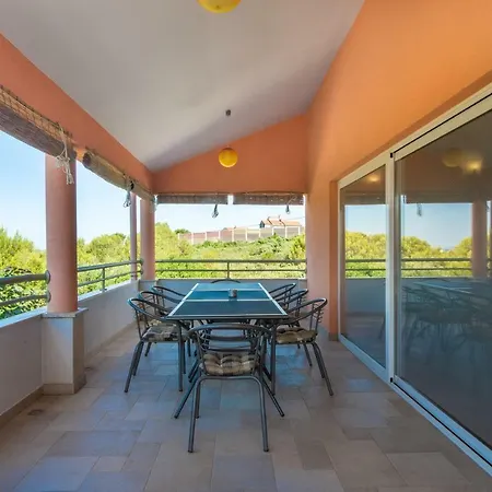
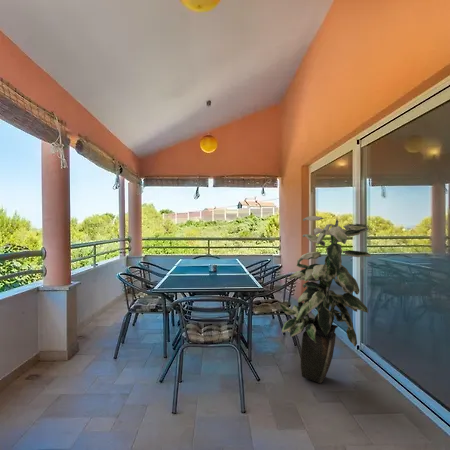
+ indoor plant (323, 296)
